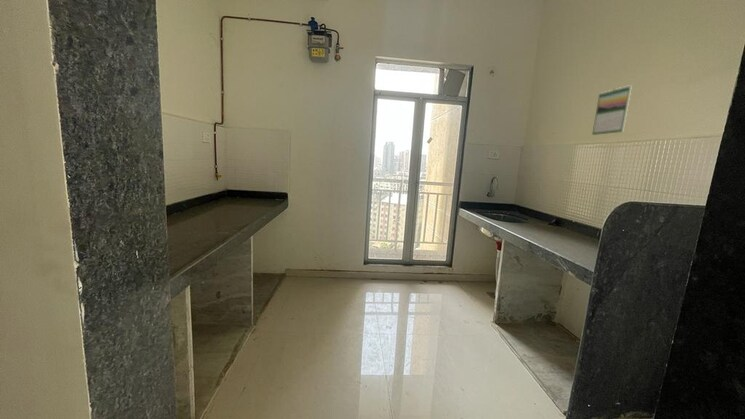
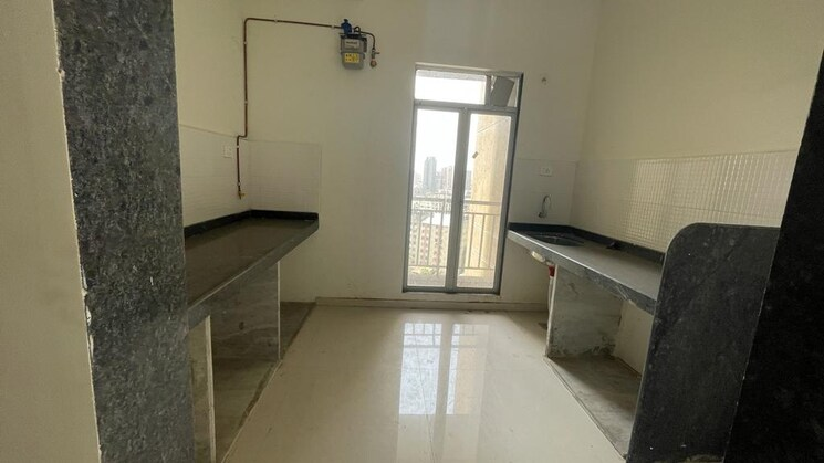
- calendar (610, 111)
